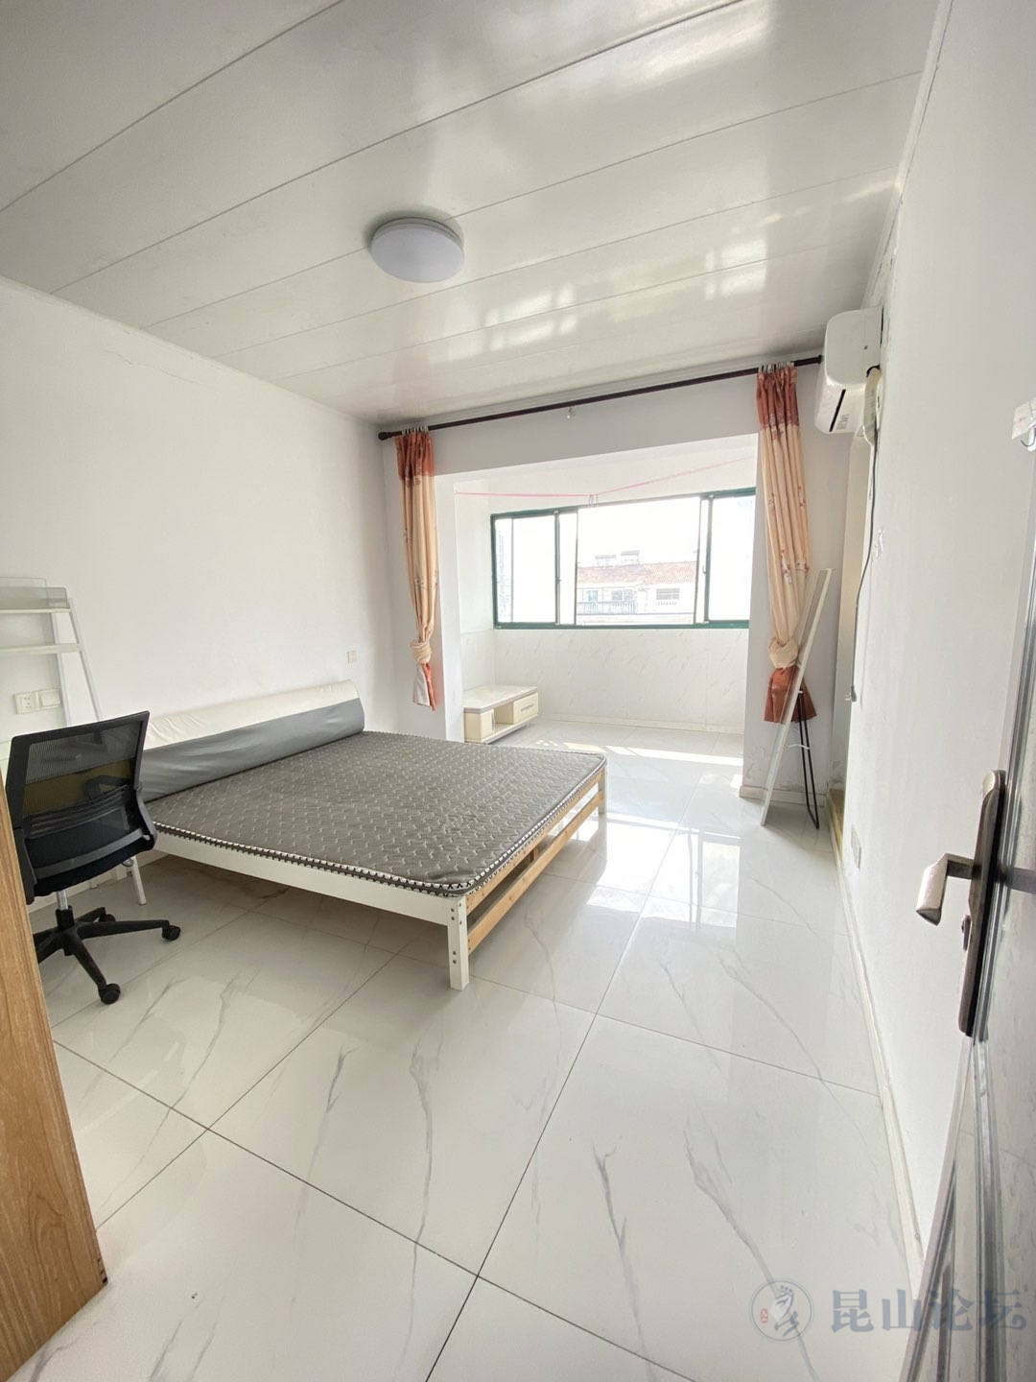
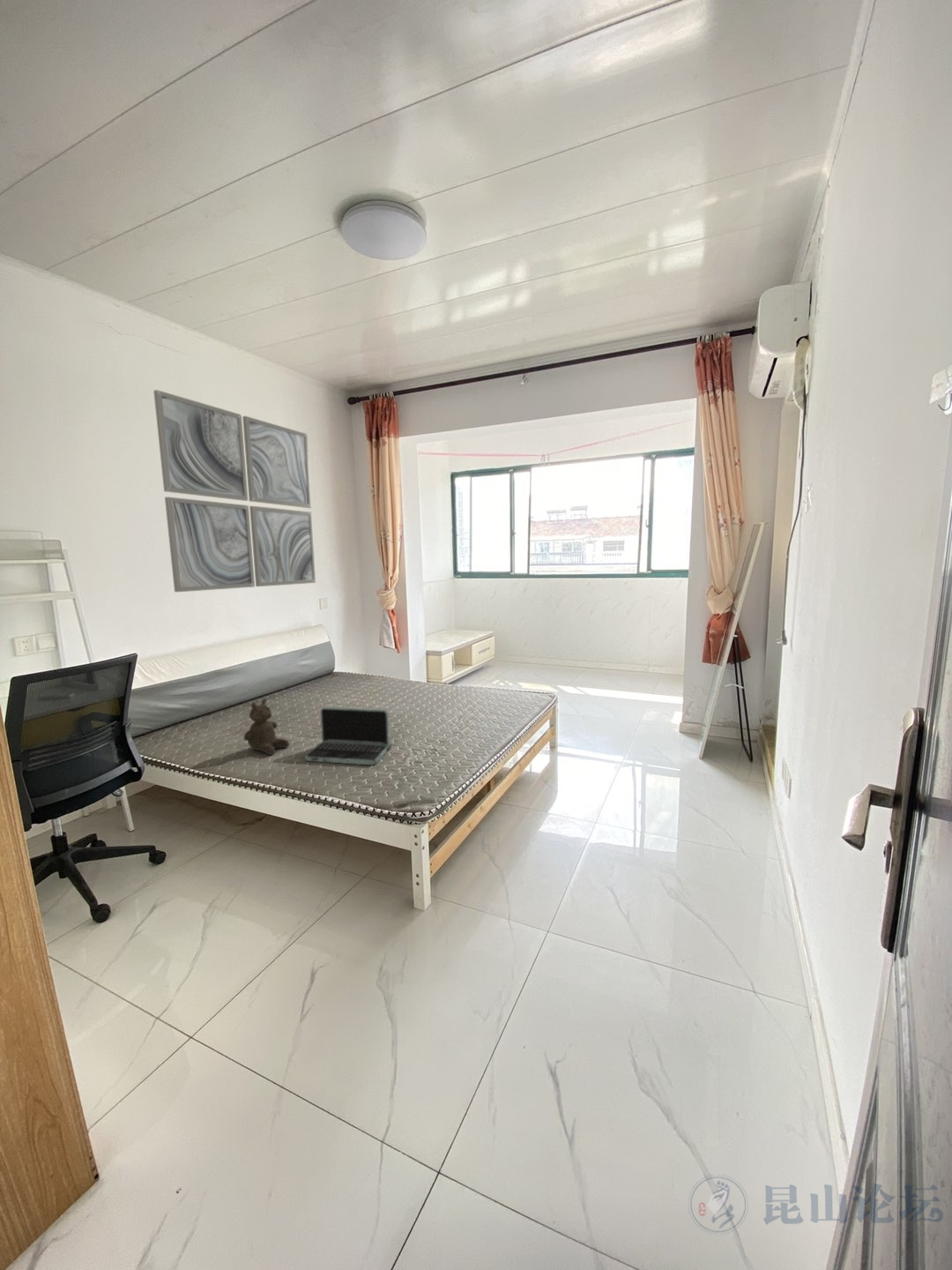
+ teddy bear (266, 725)
+ wall art (248, 505)
+ laptop (346, 733)
